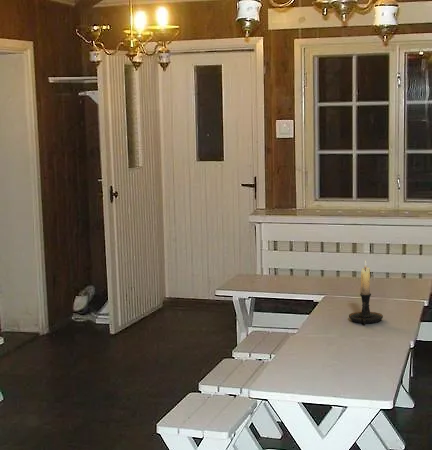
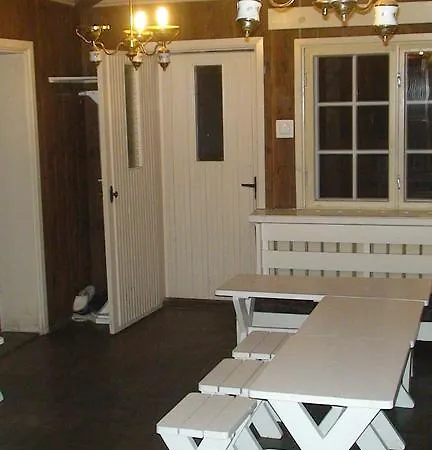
- candle holder (365, 290)
